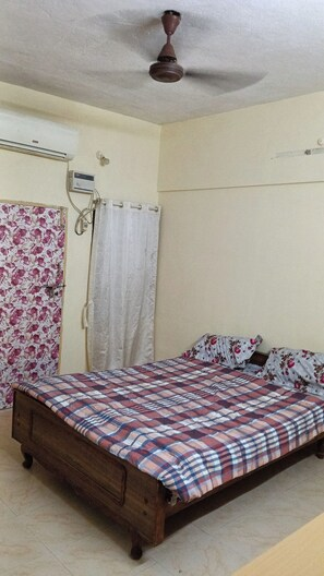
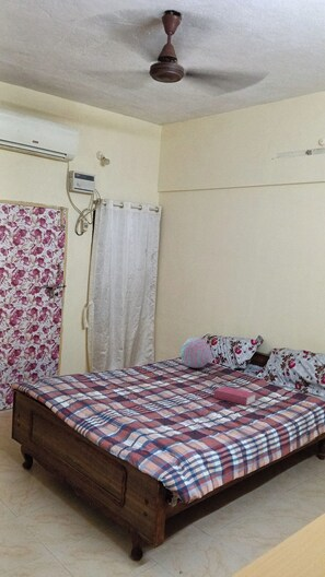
+ cushion (196, 353)
+ book (234, 396)
